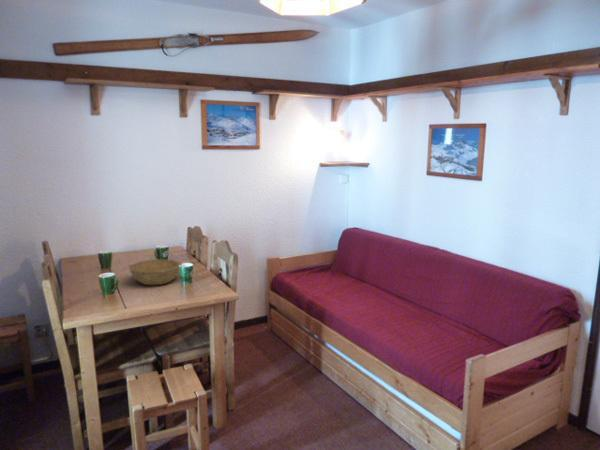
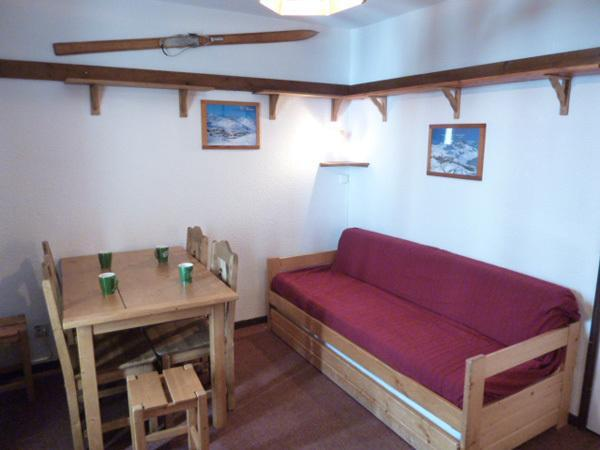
- bowl (156, 273)
